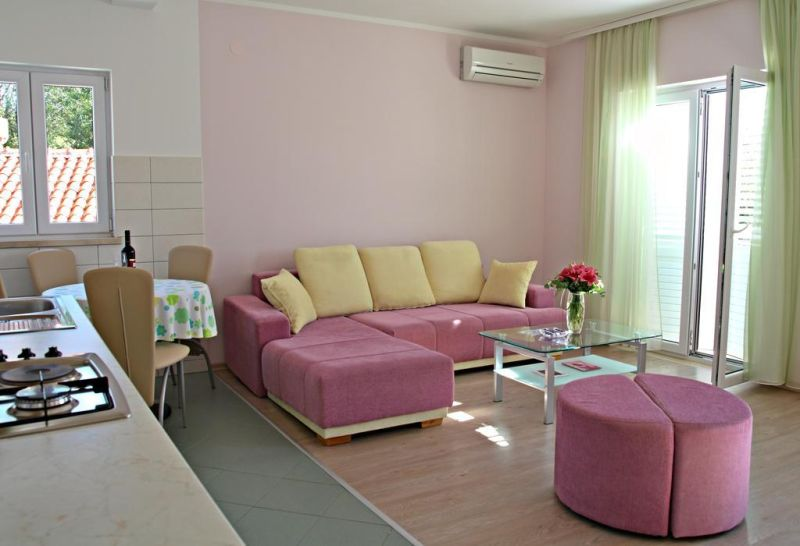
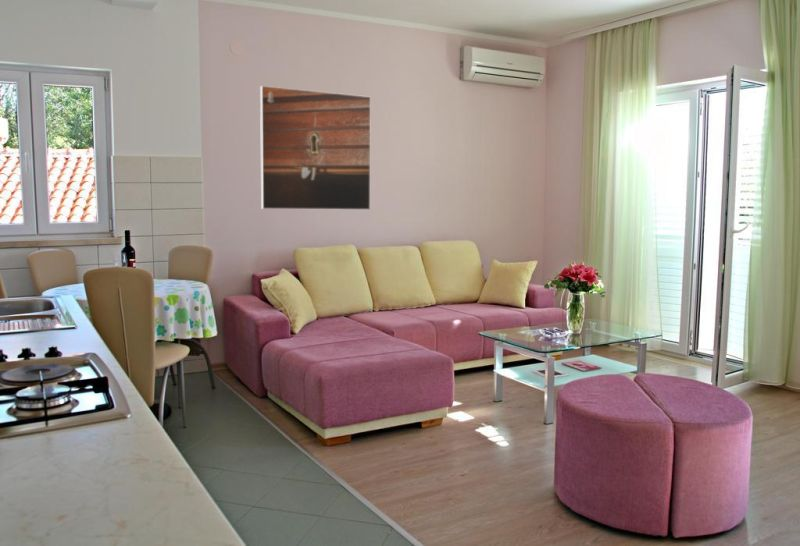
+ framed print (317, 150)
